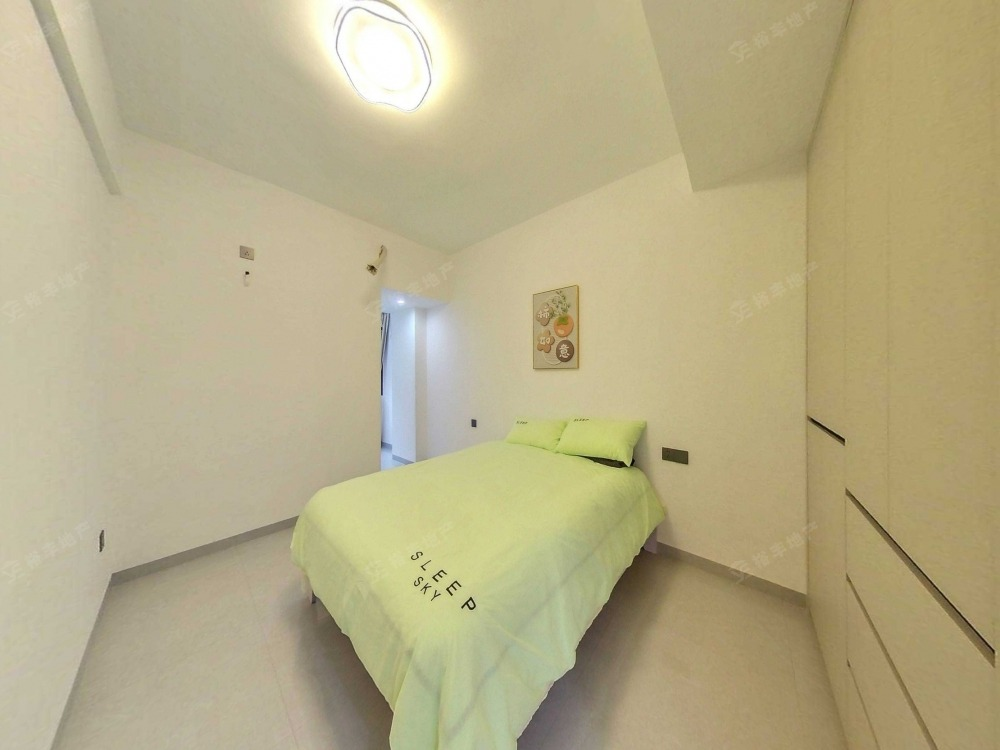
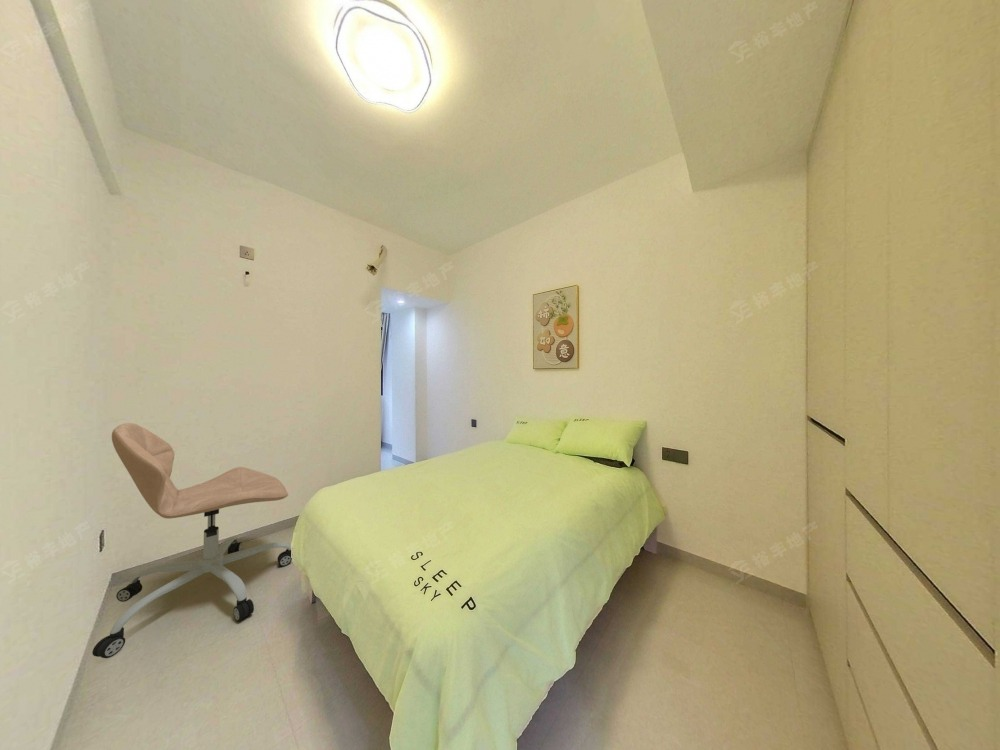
+ office chair (215, 503)
